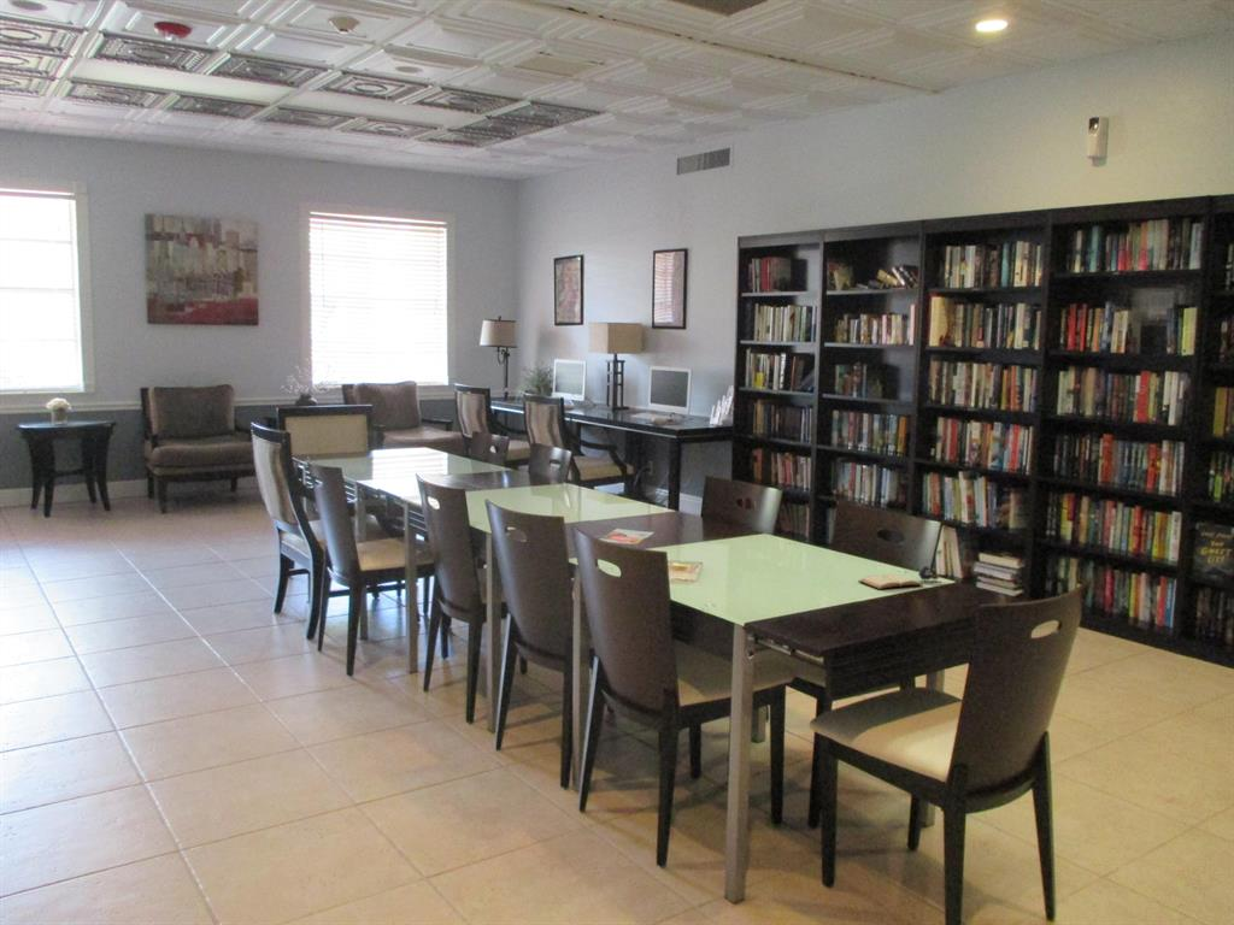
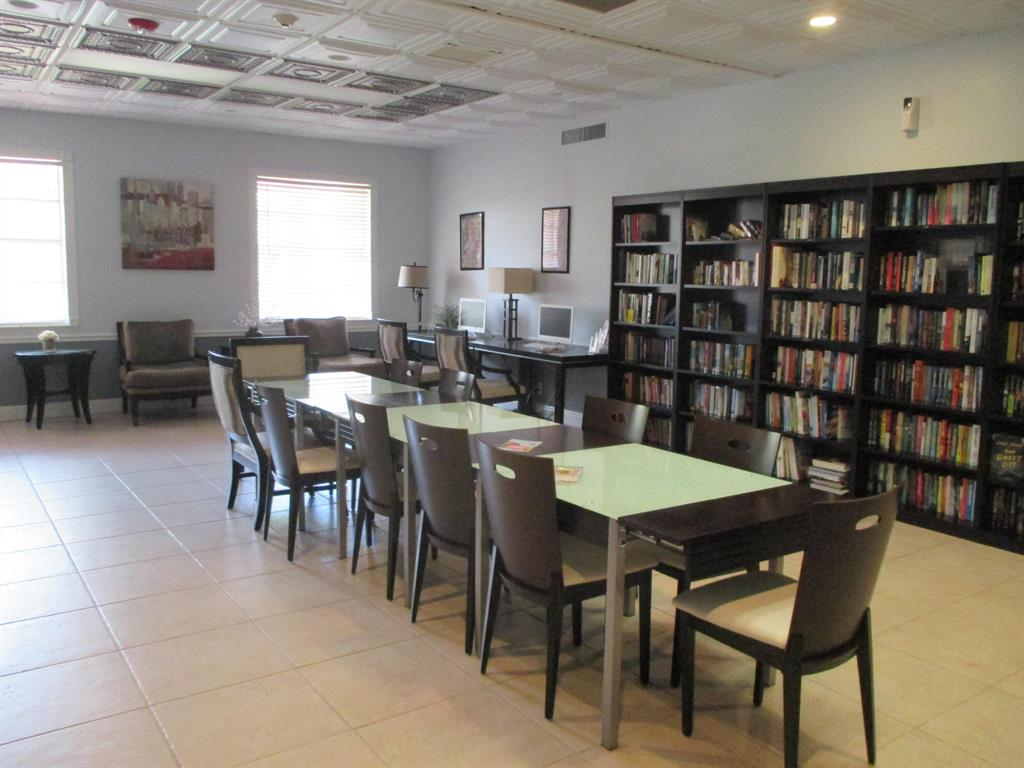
- book (903, 577)
